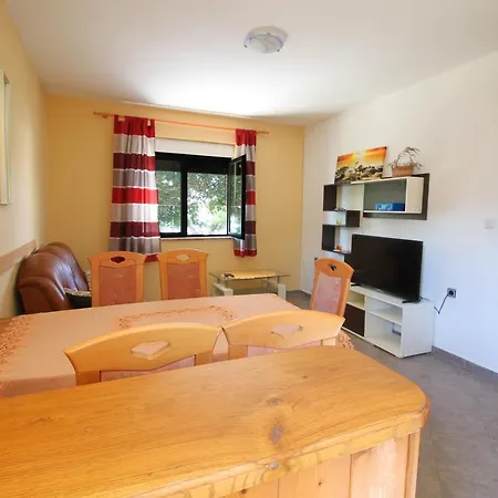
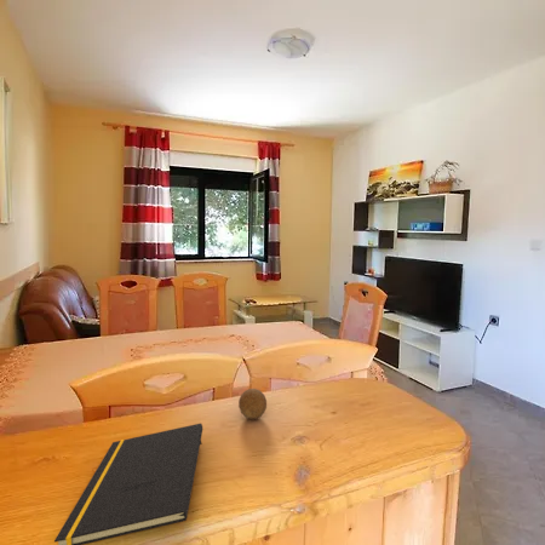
+ notepad (143, 474)
+ fruit (252, 403)
